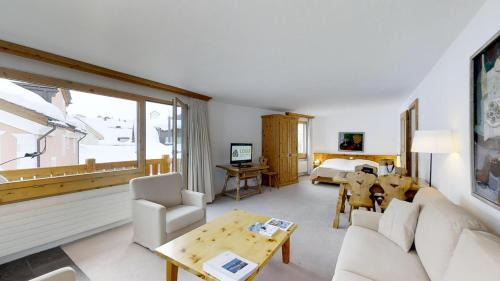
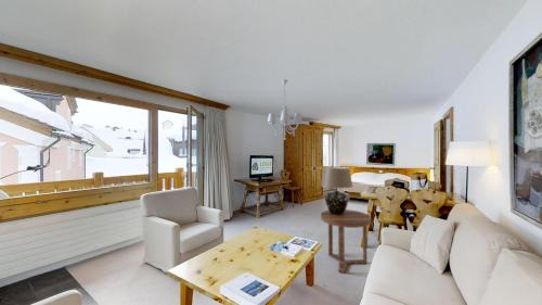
+ side table (344, 239)
+ table lamp (336, 190)
+ chandelier (284, 110)
